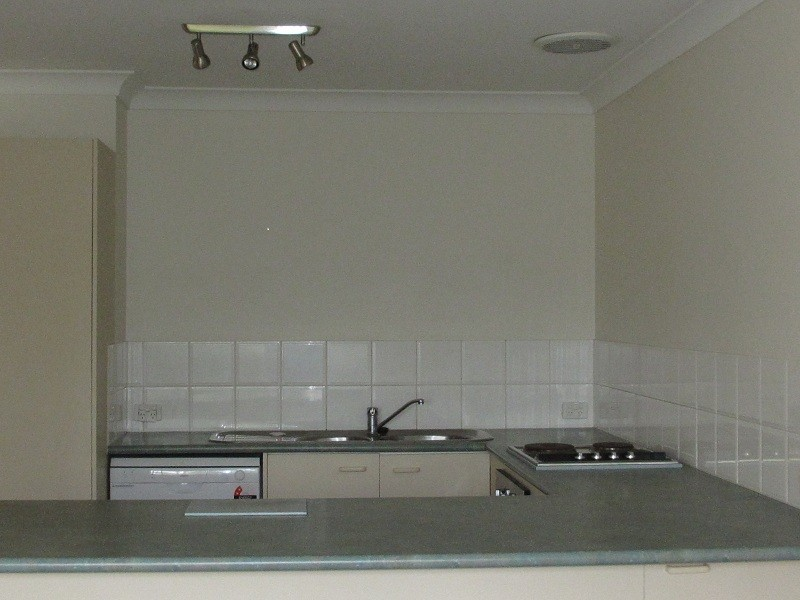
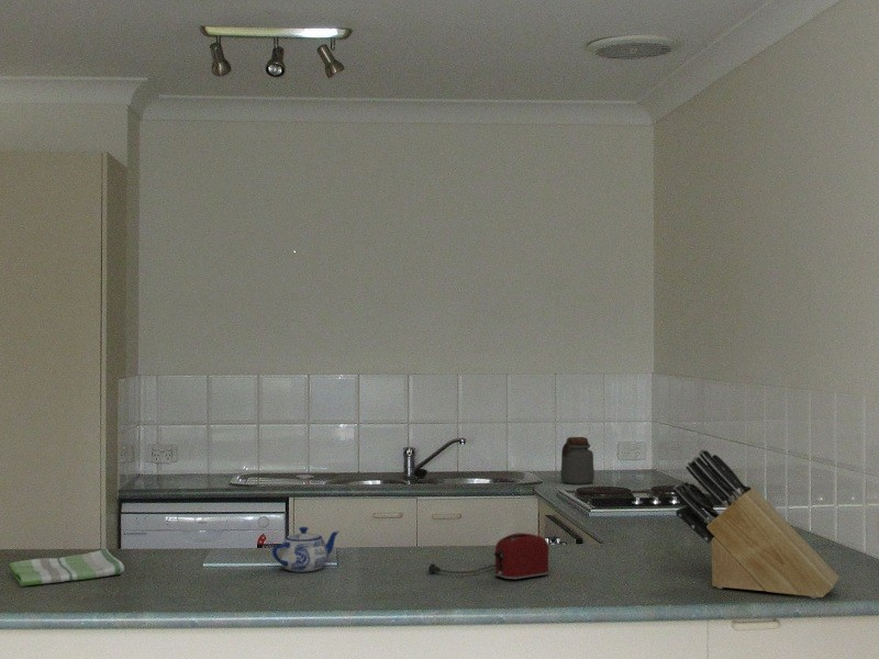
+ toaster (496, 551)
+ knife block (754, 518)
+ dish towel (66, 566)
+ jar (577, 459)
+ teapot (307, 547)
